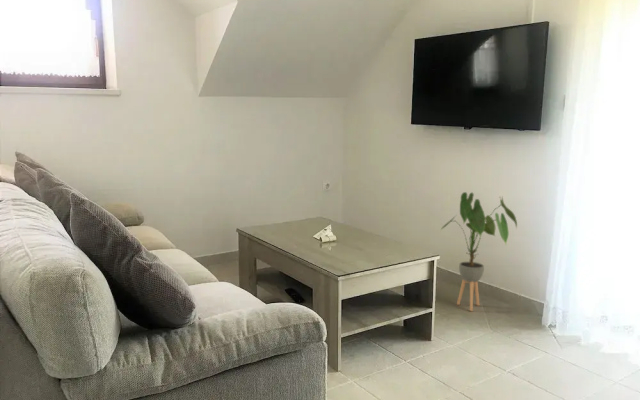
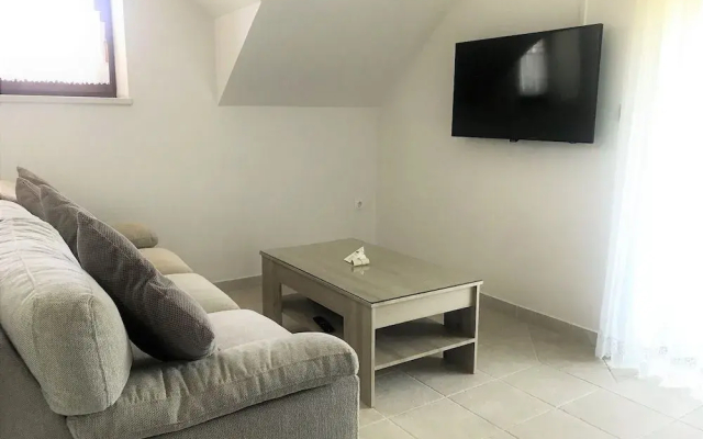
- house plant (477, 254)
